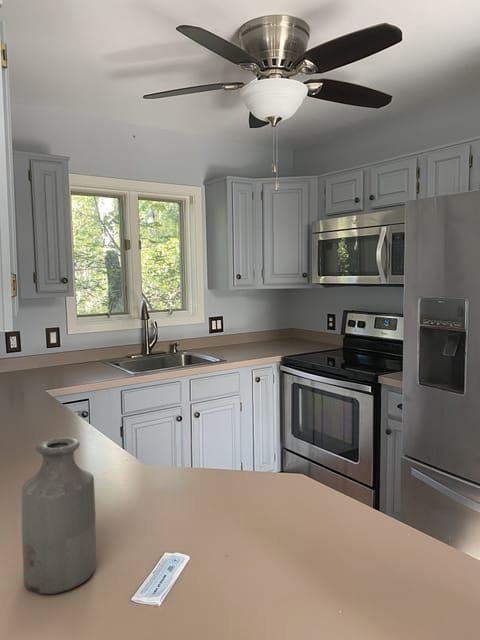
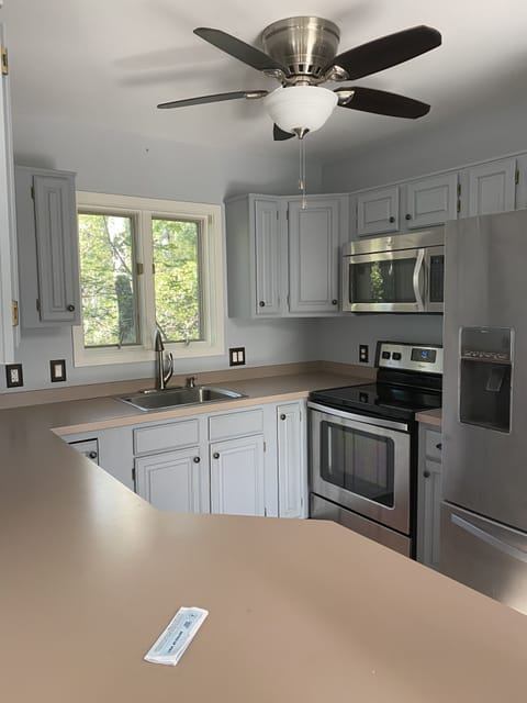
- bottle (58, 509)
